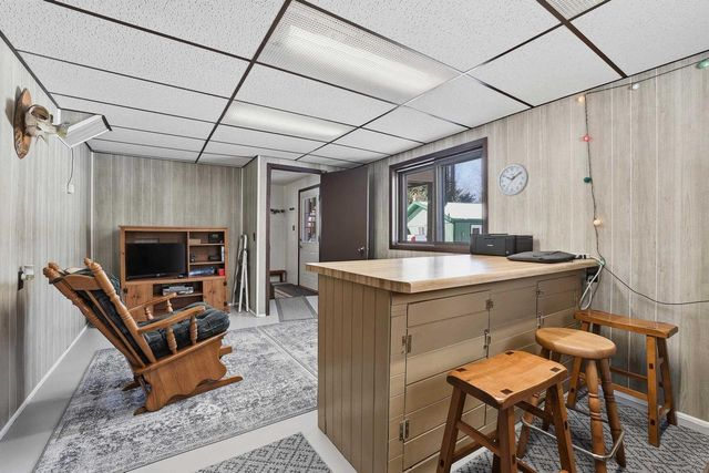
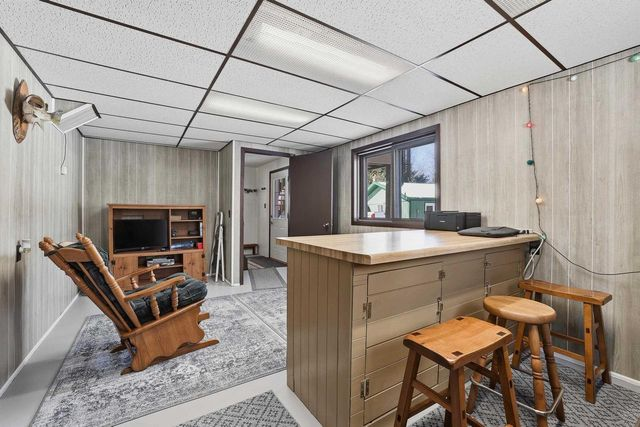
- wall clock (512, 179)
